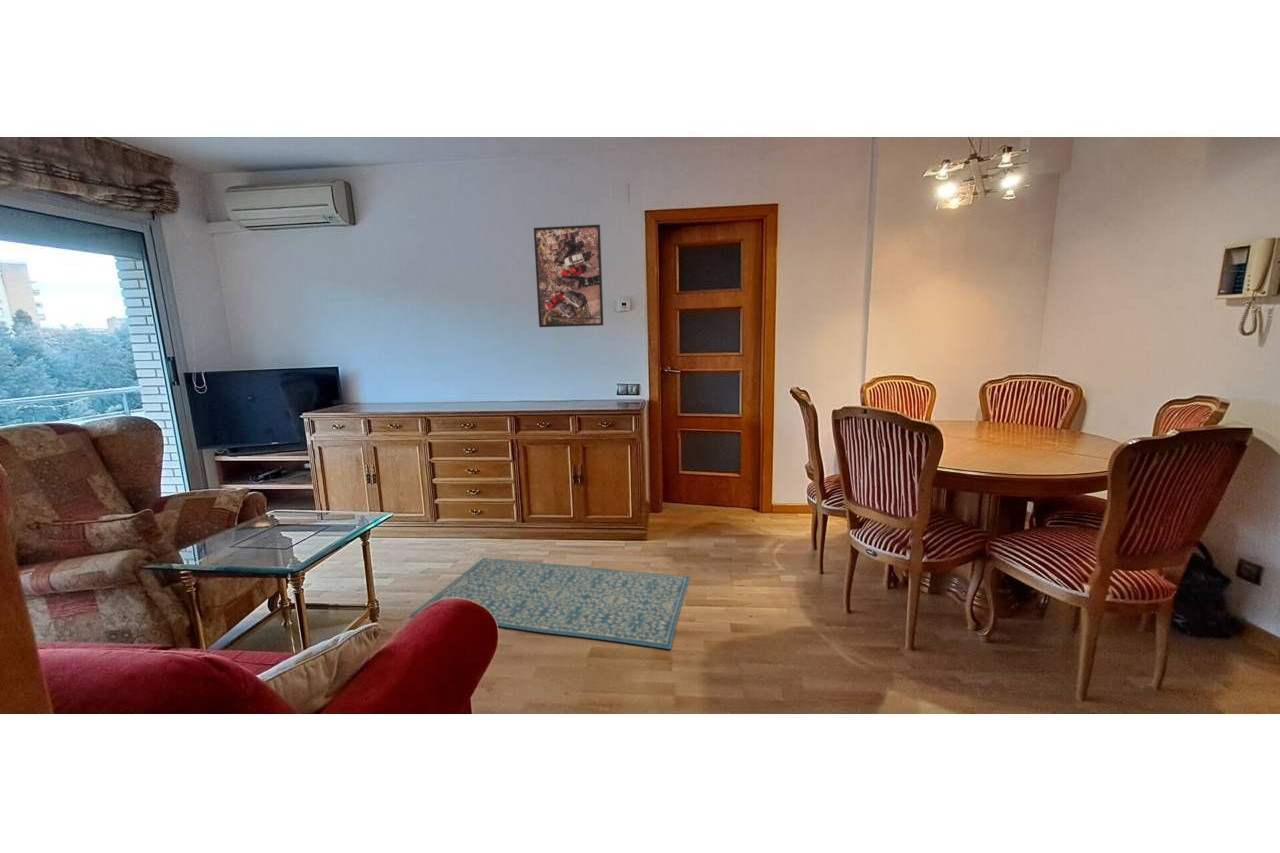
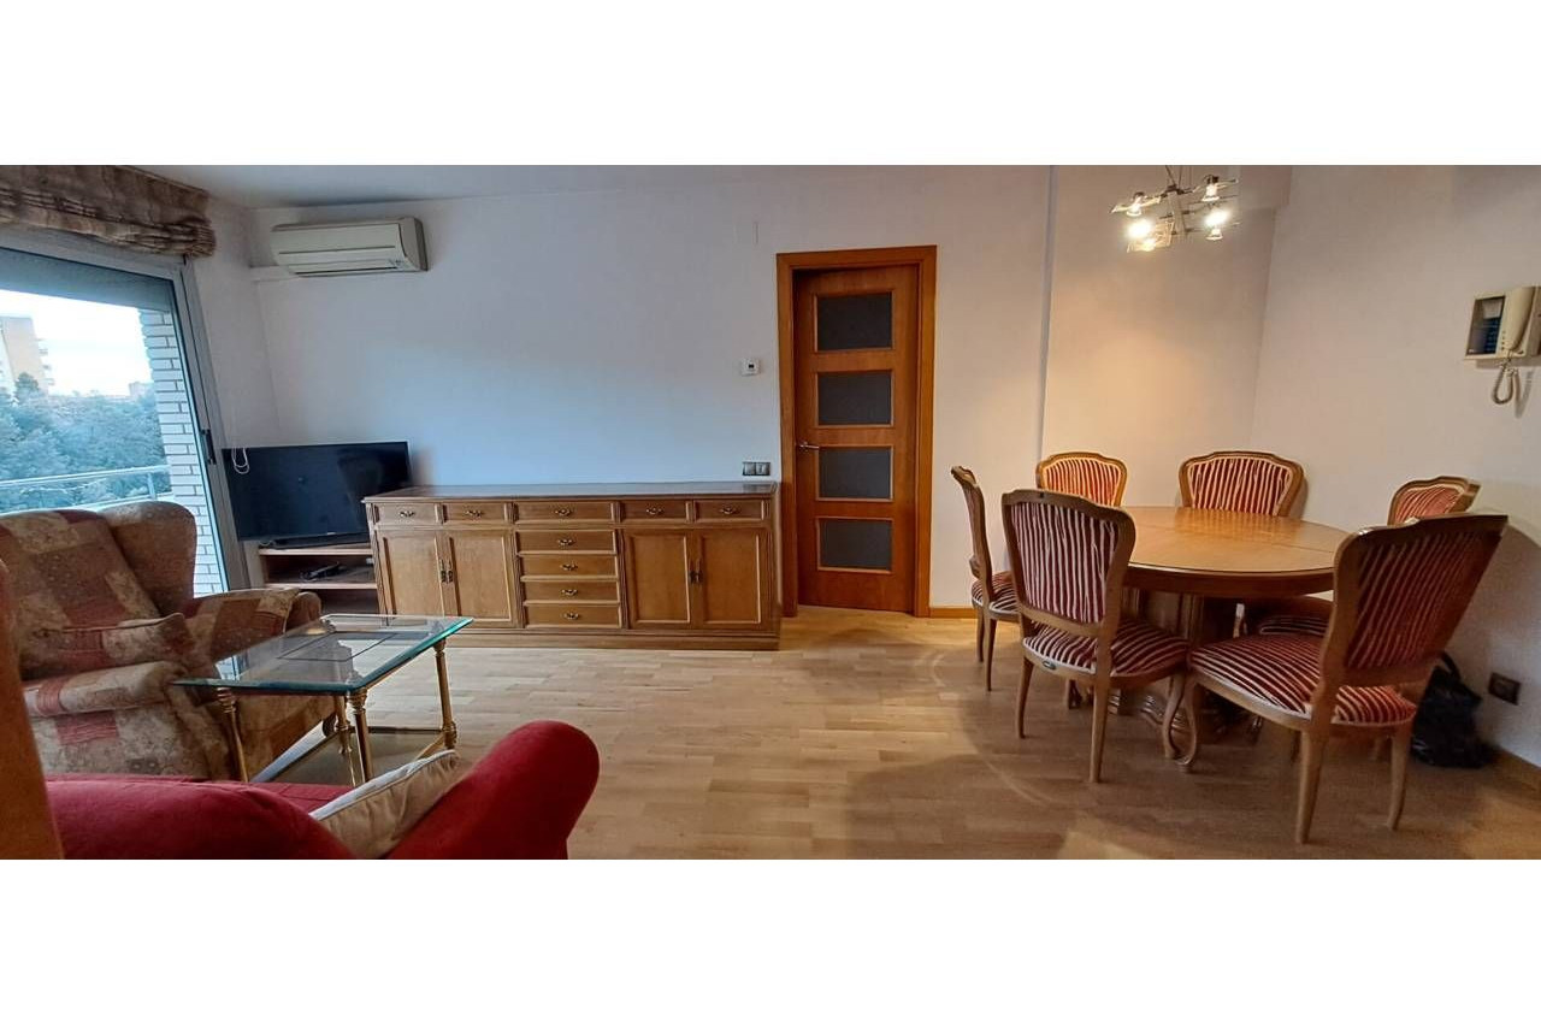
- rug (559, 594)
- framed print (568, 277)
